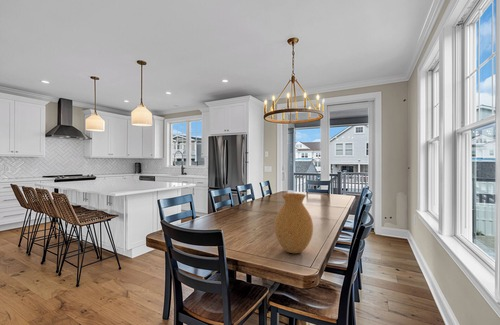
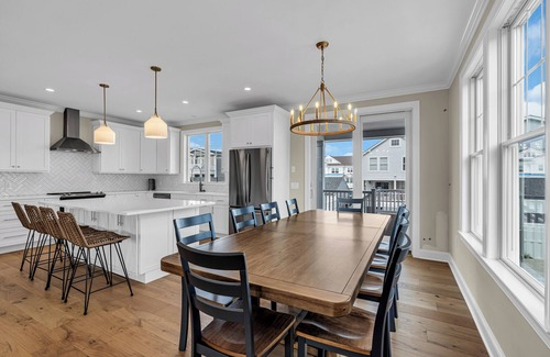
- vase (293, 222)
